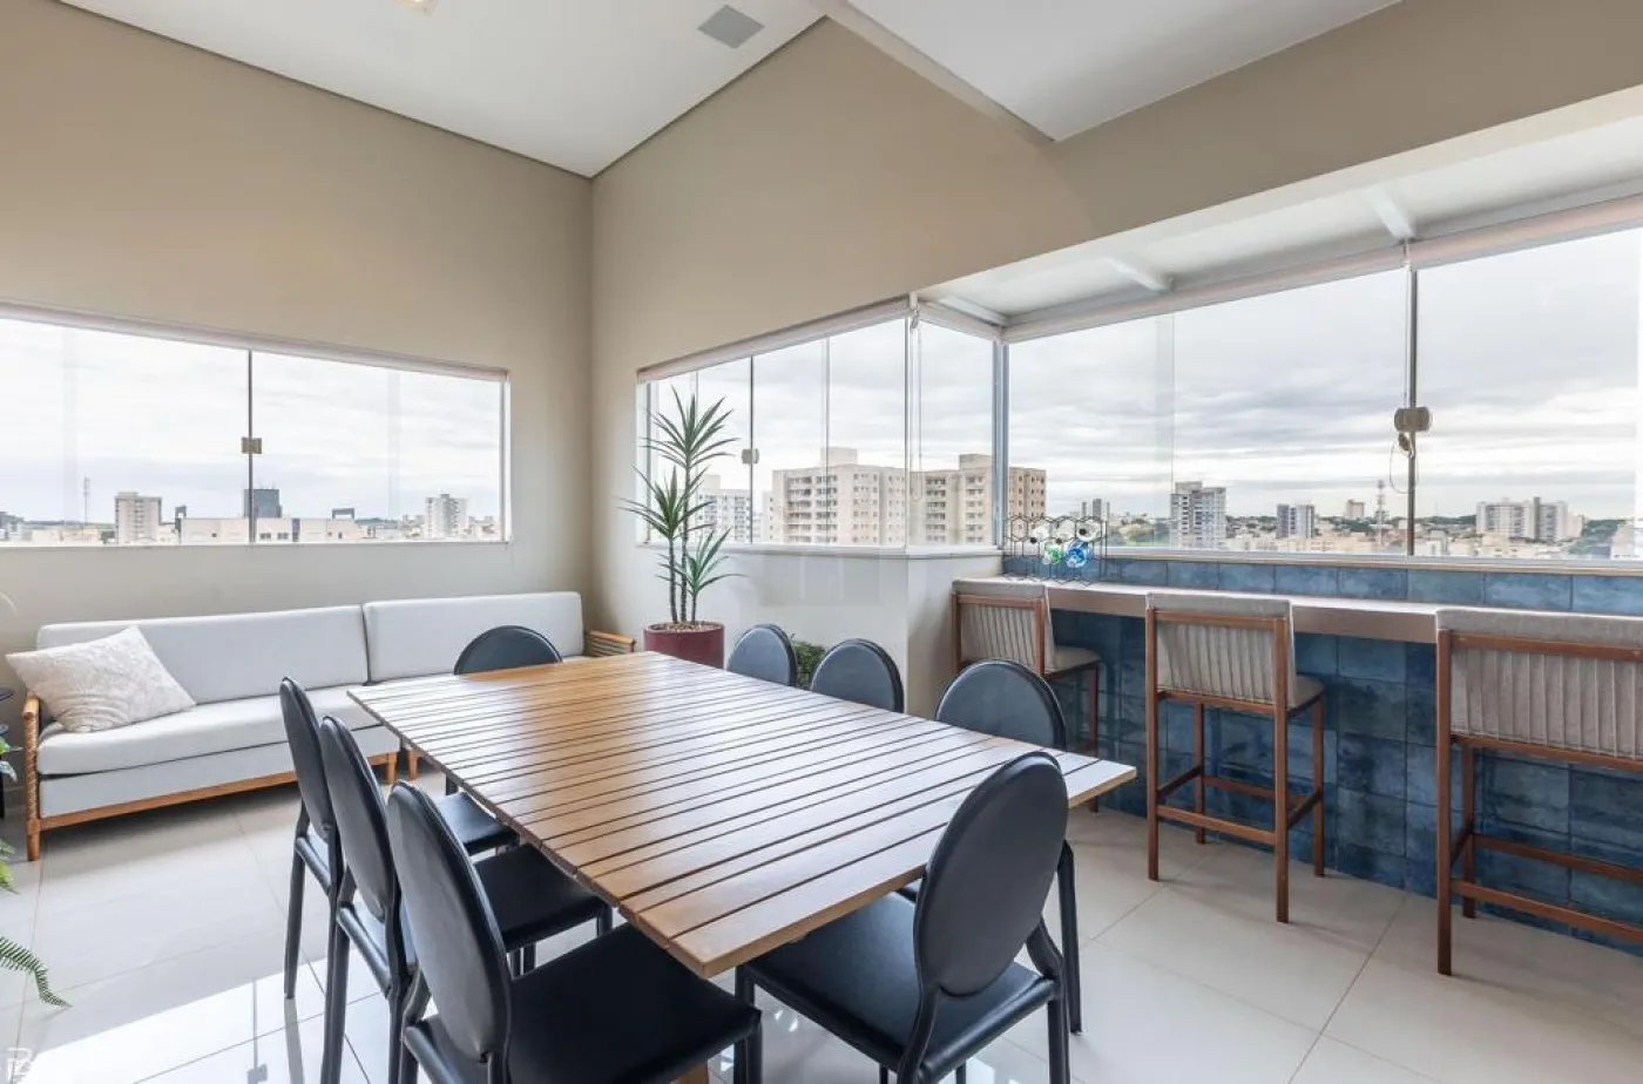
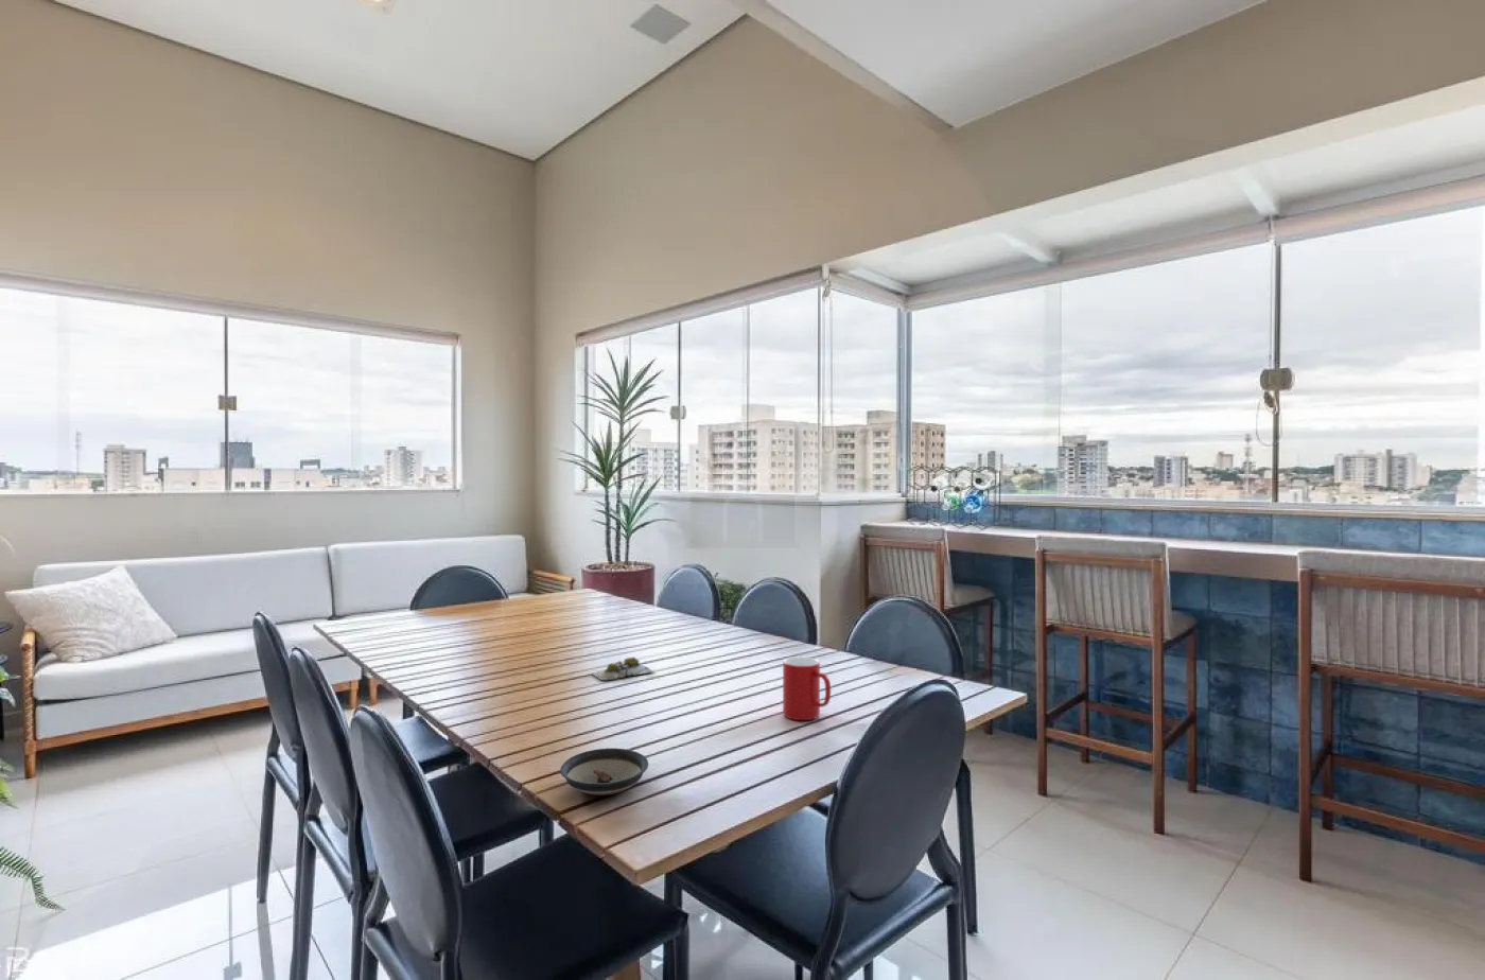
+ cup (805, 689)
+ succulent plant (621, 665)
+ saucer (605, 775)
